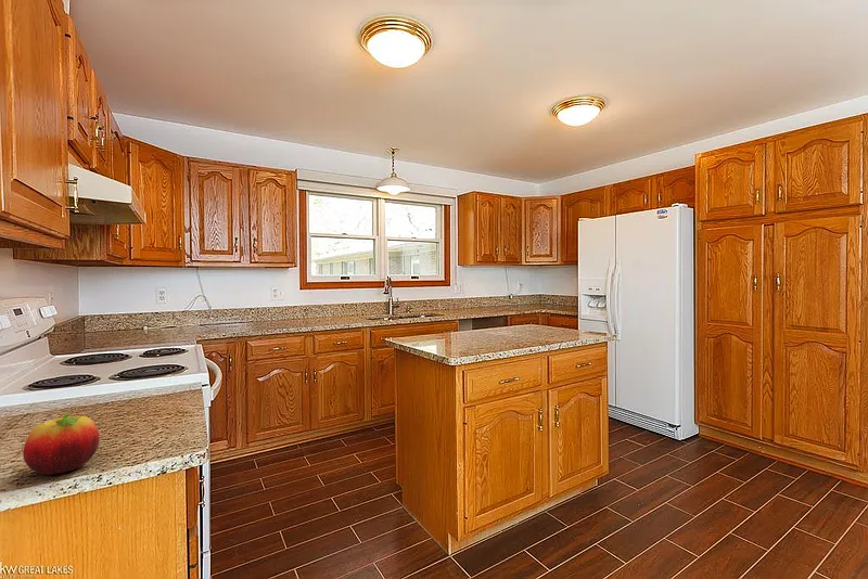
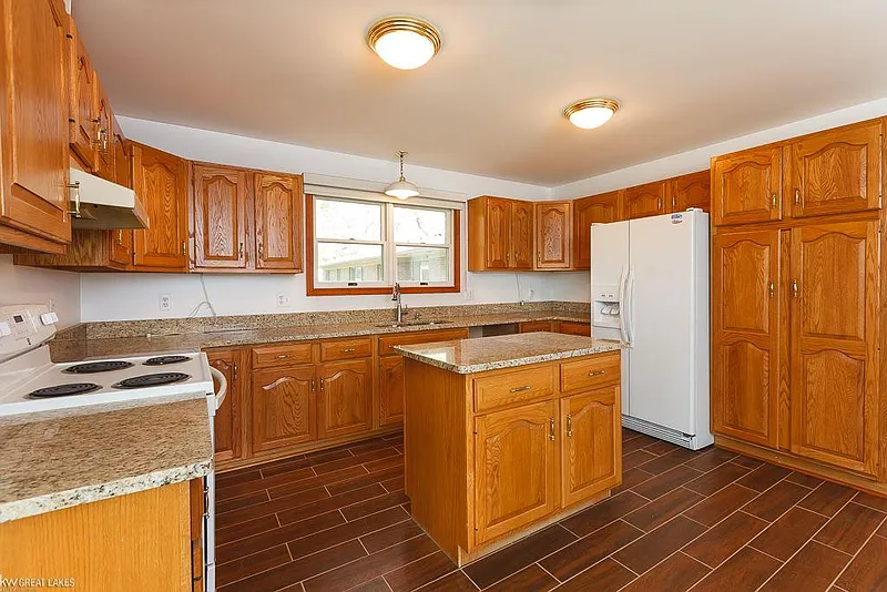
- fruit (63, 441)
